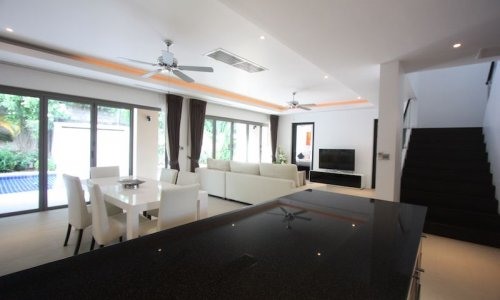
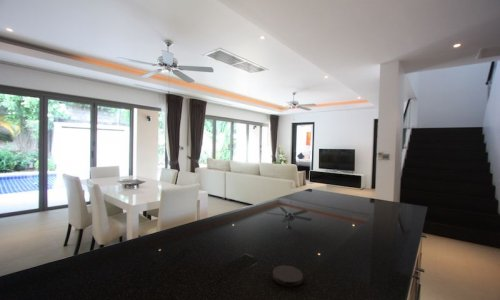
+ coaster (287, 275)
